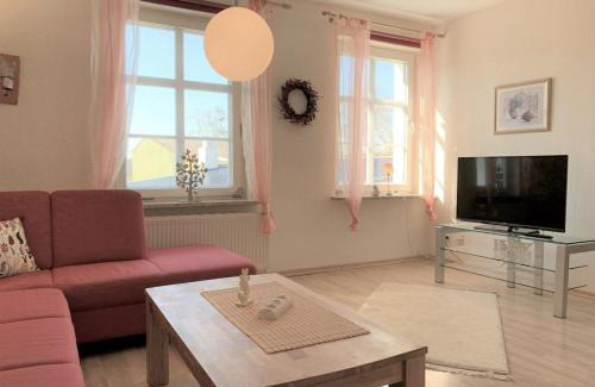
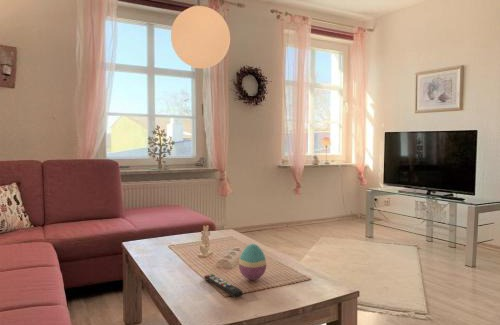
+ remote control (222, 284)
+ decorative egg (252, 261)
